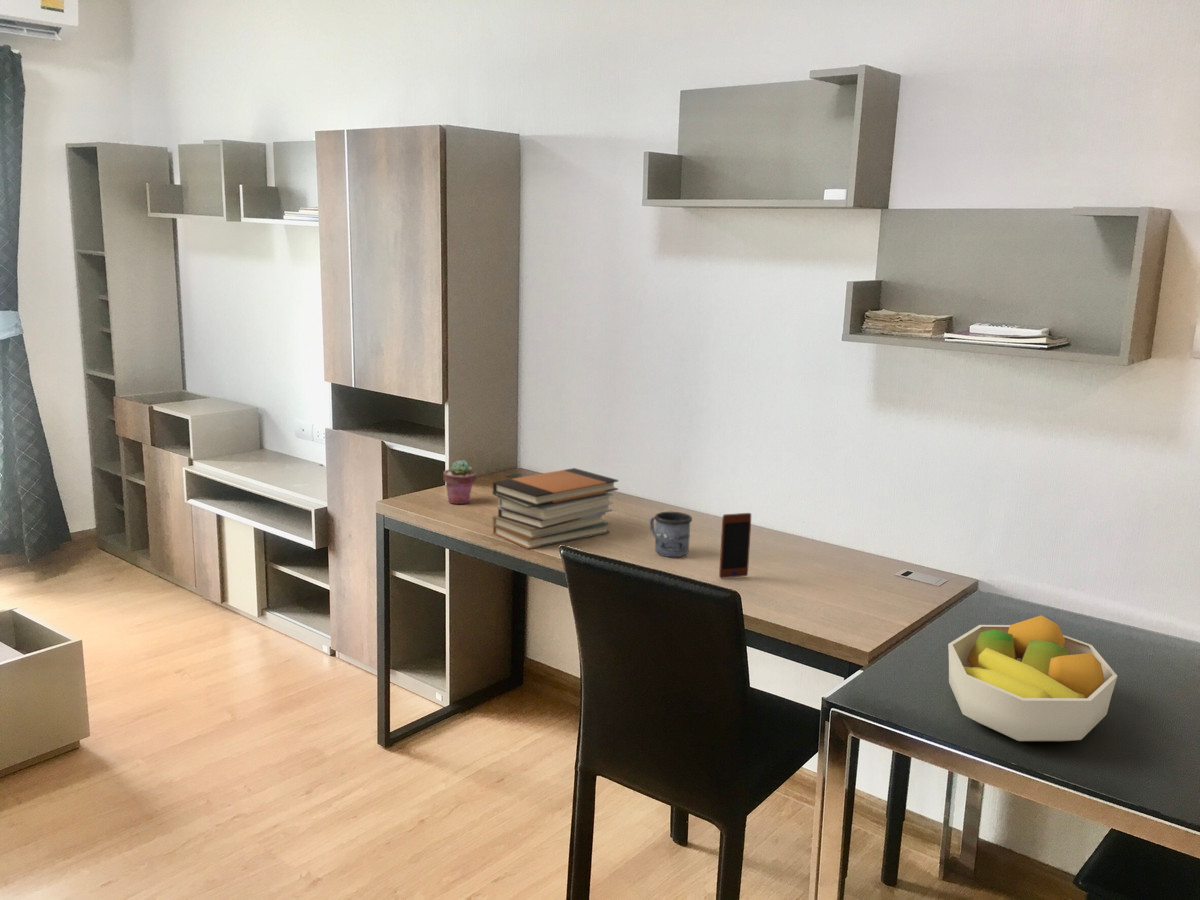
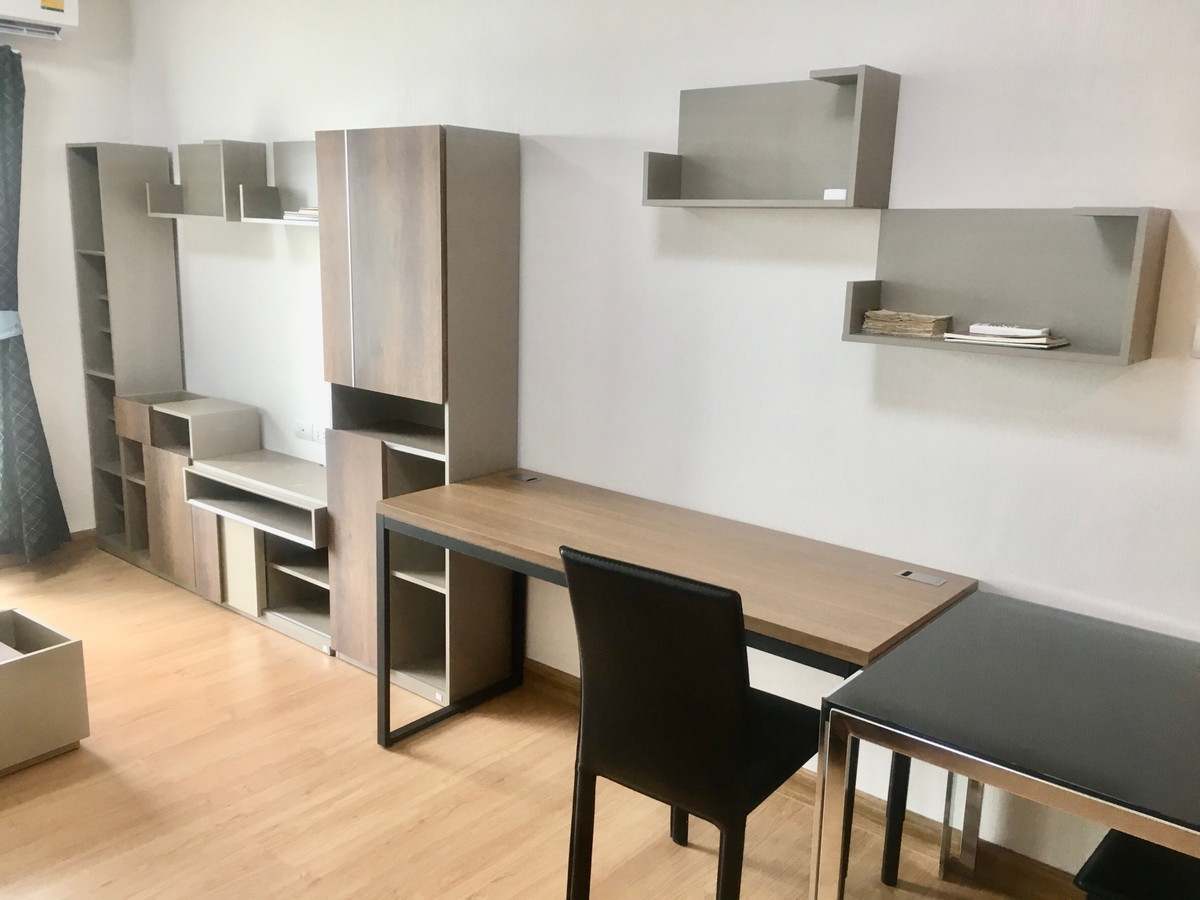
- mug (668, 533)
- potted succulent (459, 480)
- book stack (555, 507)
- fruit bowl (1028, 673)
- smartphone (735, 545)
